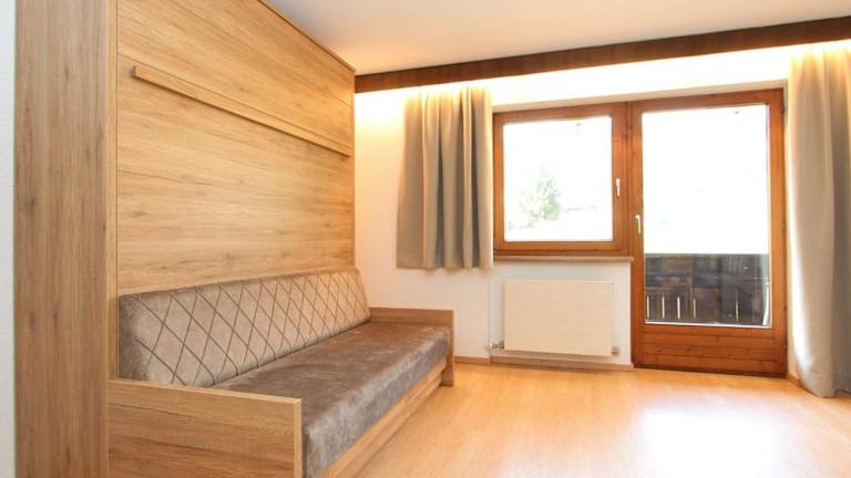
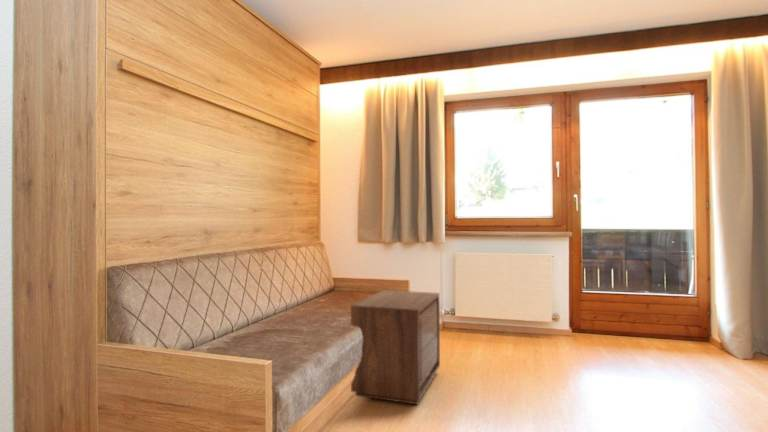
+ nightstand (398, 341)
